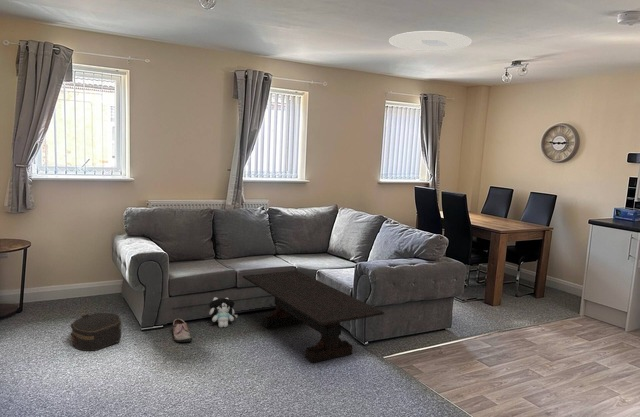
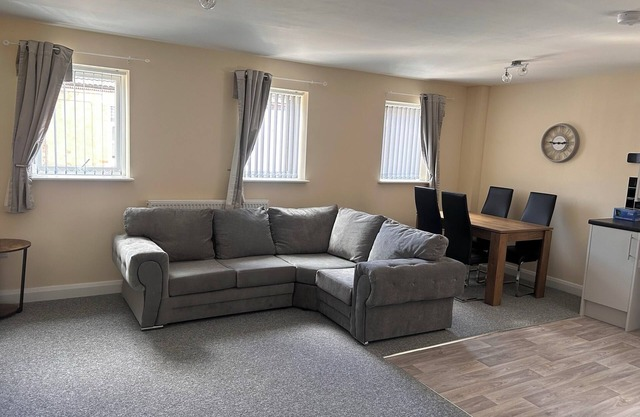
- plush toy (223, 311)
- ceiling light (429, 37)
- coffee table (305, 315)
- hat box (94, 329)
- shoe (180, 330)
